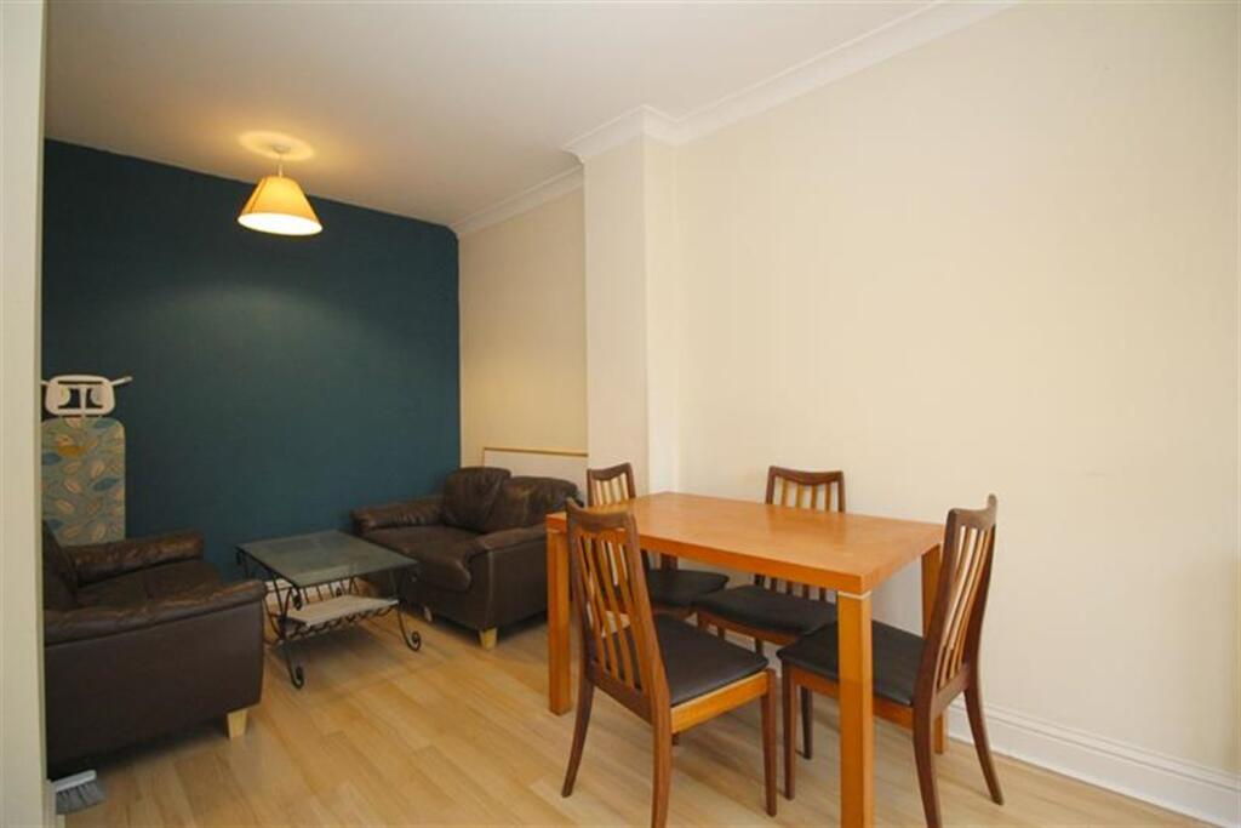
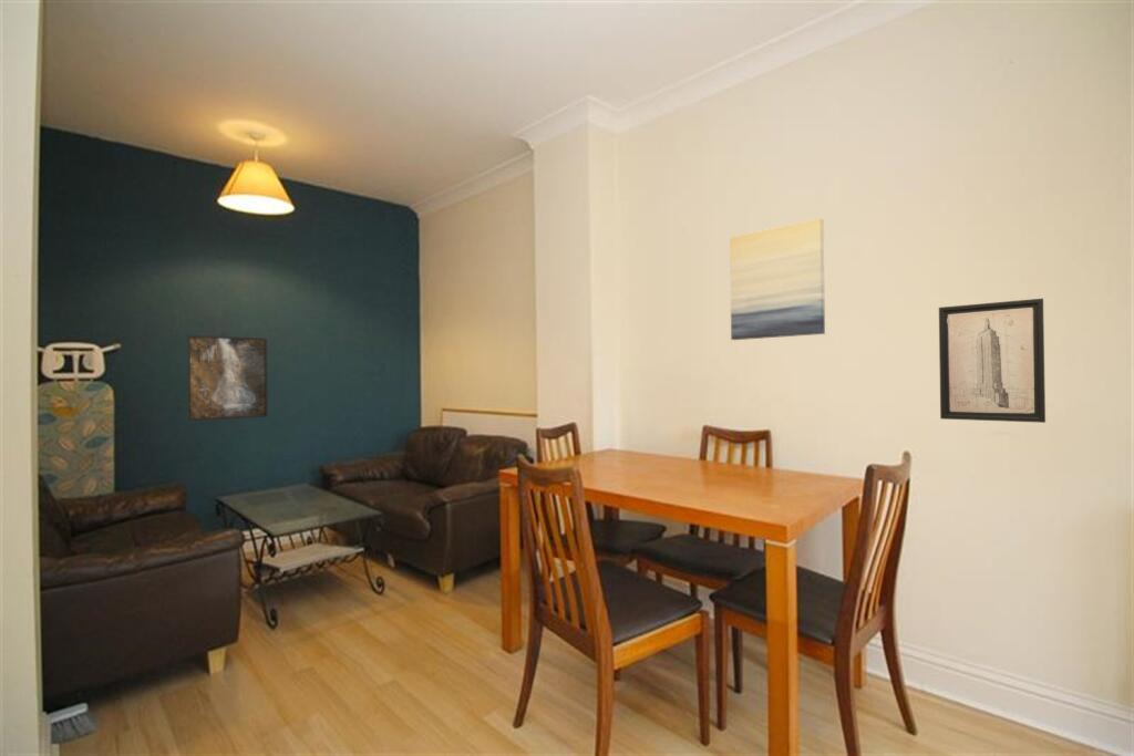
+ wall art (774, 282)
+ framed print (228, 377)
+ wall art (989, 361)
